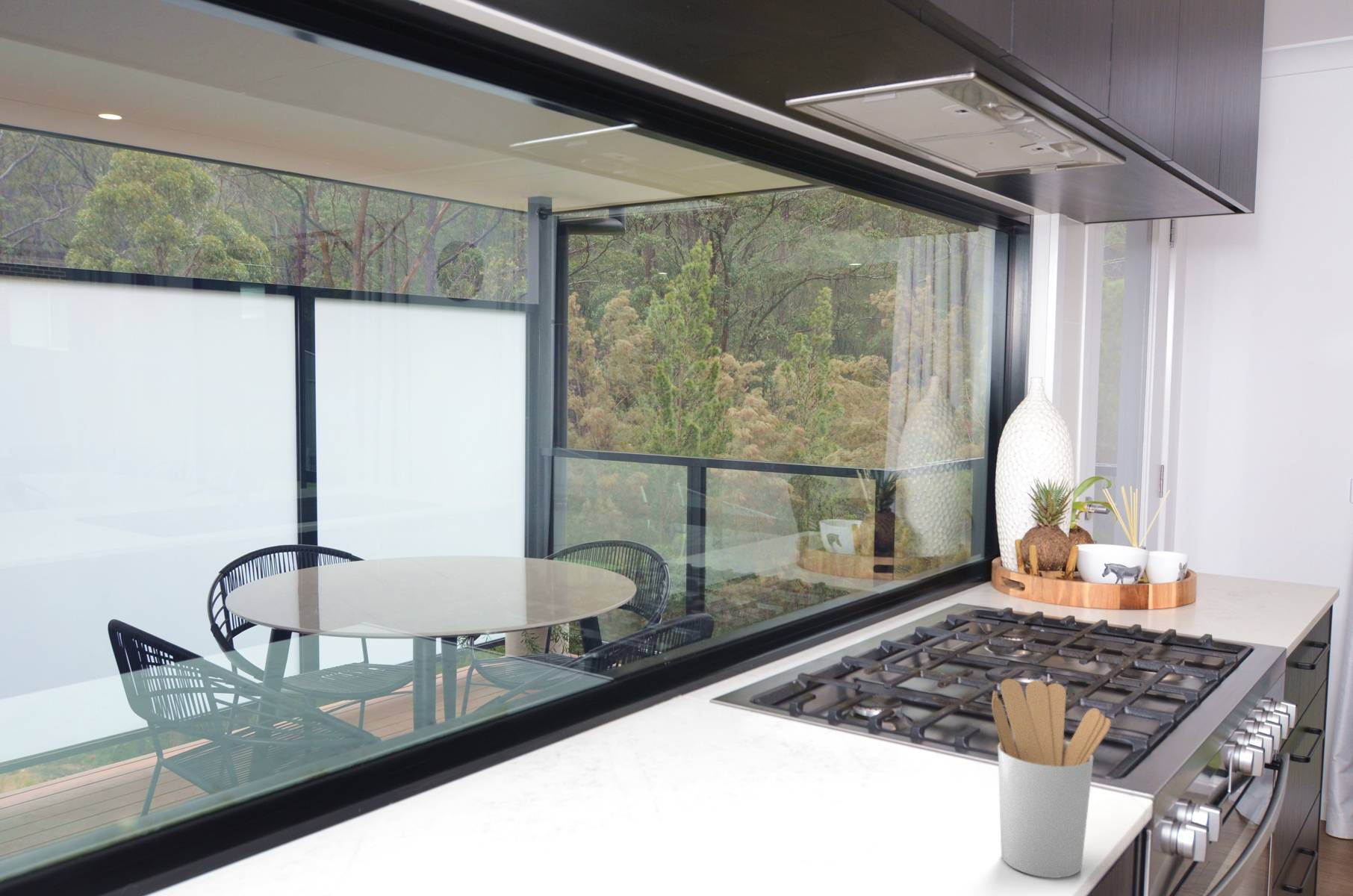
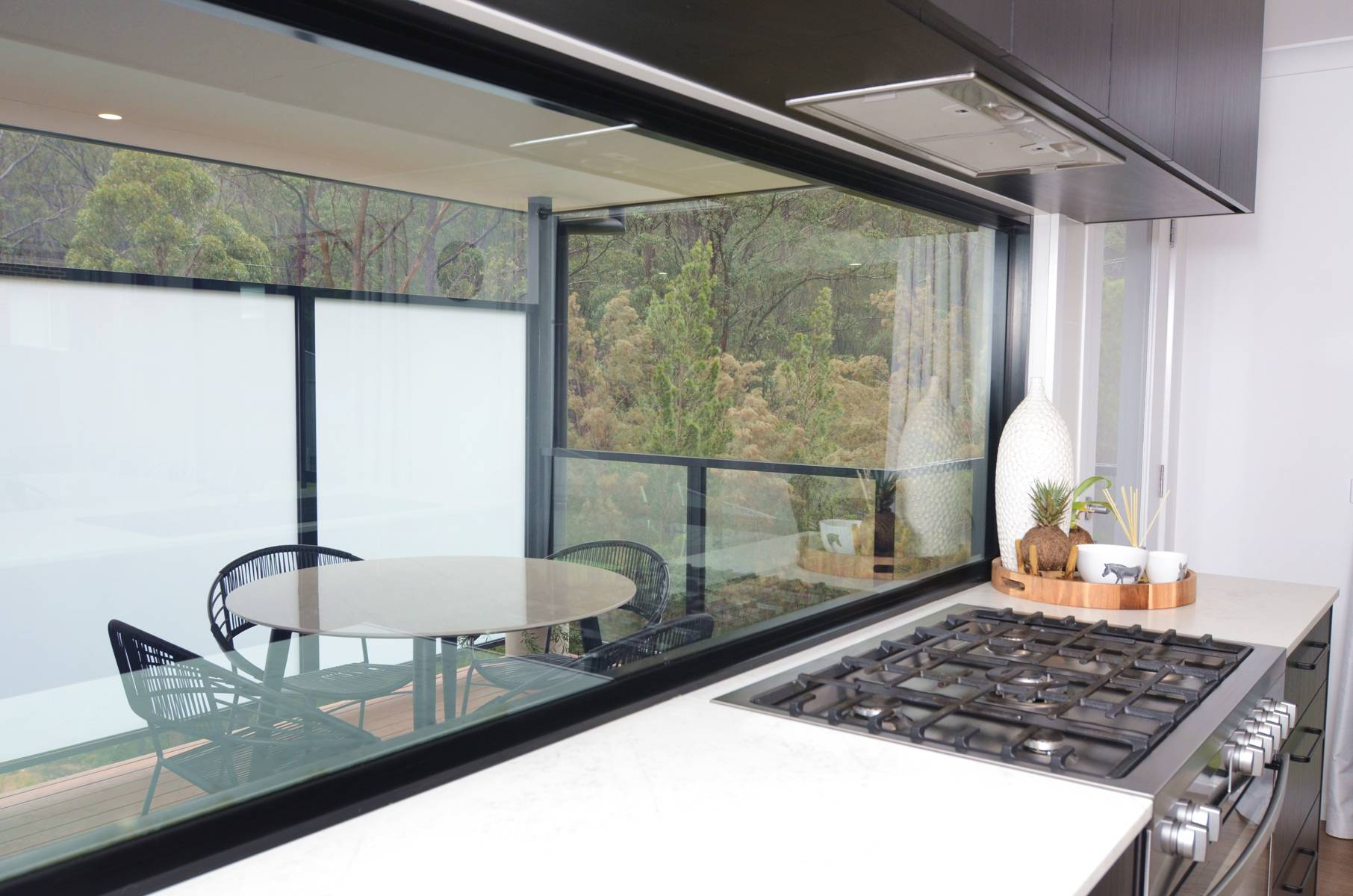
- utensil holder (1039, 770)
